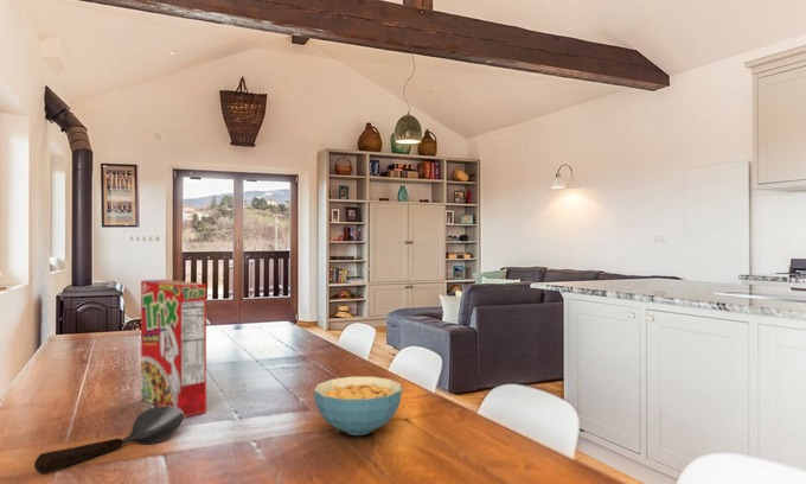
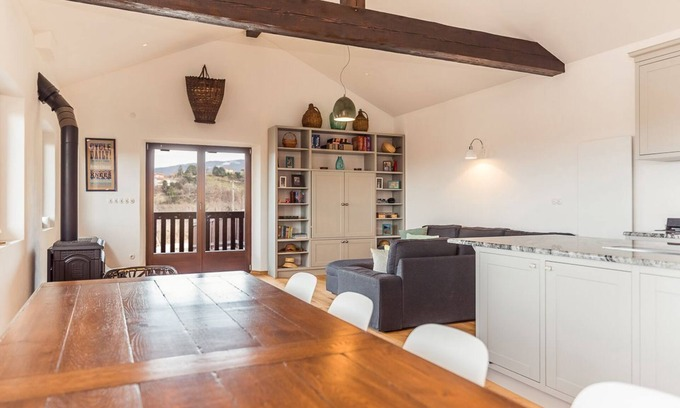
- cereal bowl (358, 408)
- cereal box (172, 343)
- spoon (116, 439)
